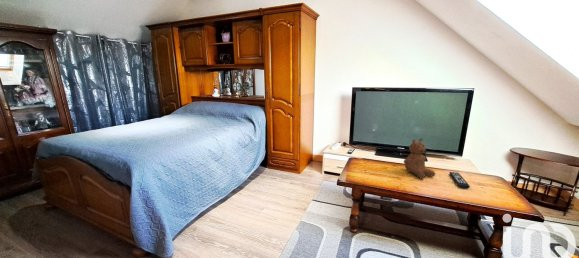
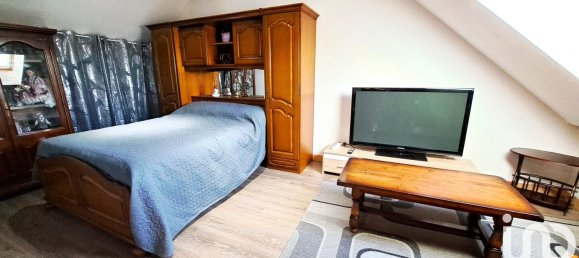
- teddy bear (420, 157)
- remote control (458, 179)
